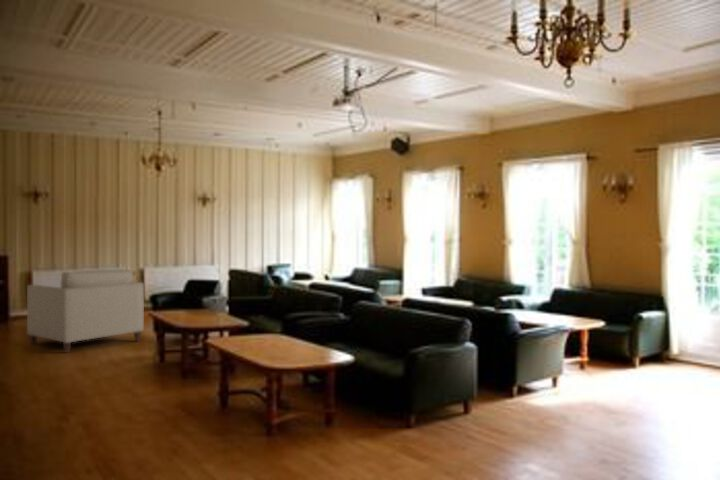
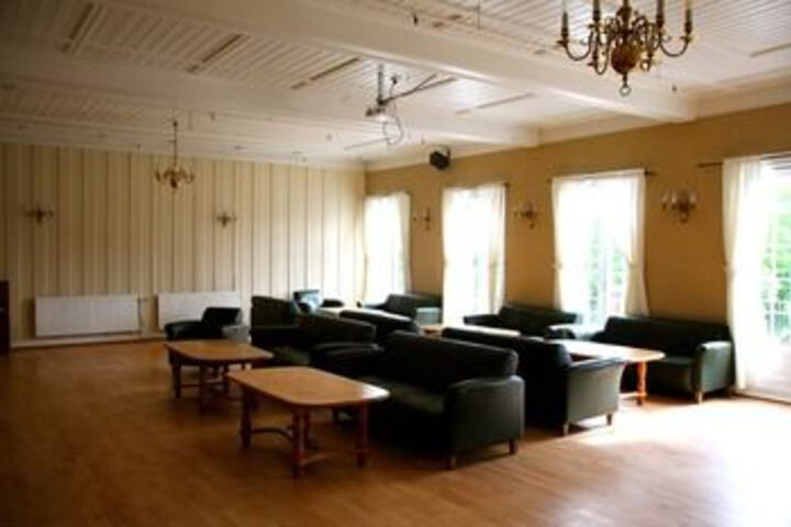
- chair (86, 305)
